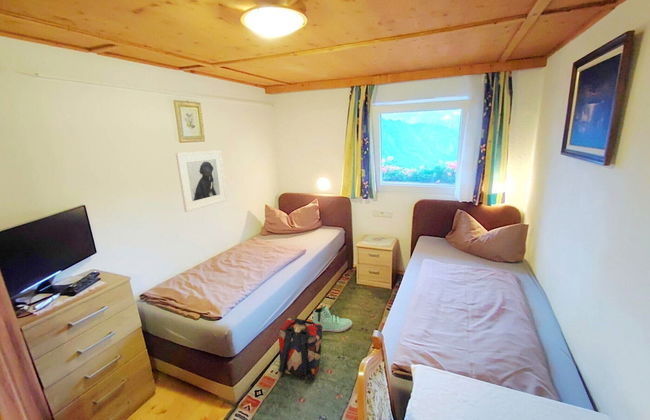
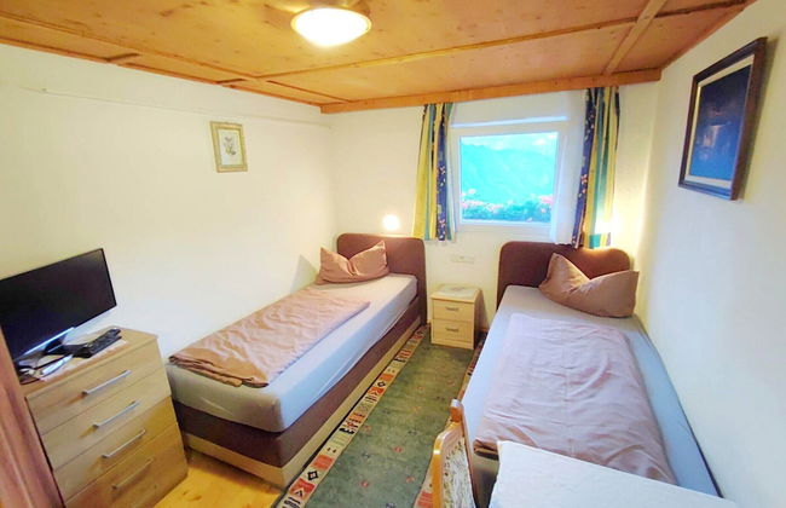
- backpack (300, 345)
- sneaker (332, 317)
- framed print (204, 179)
